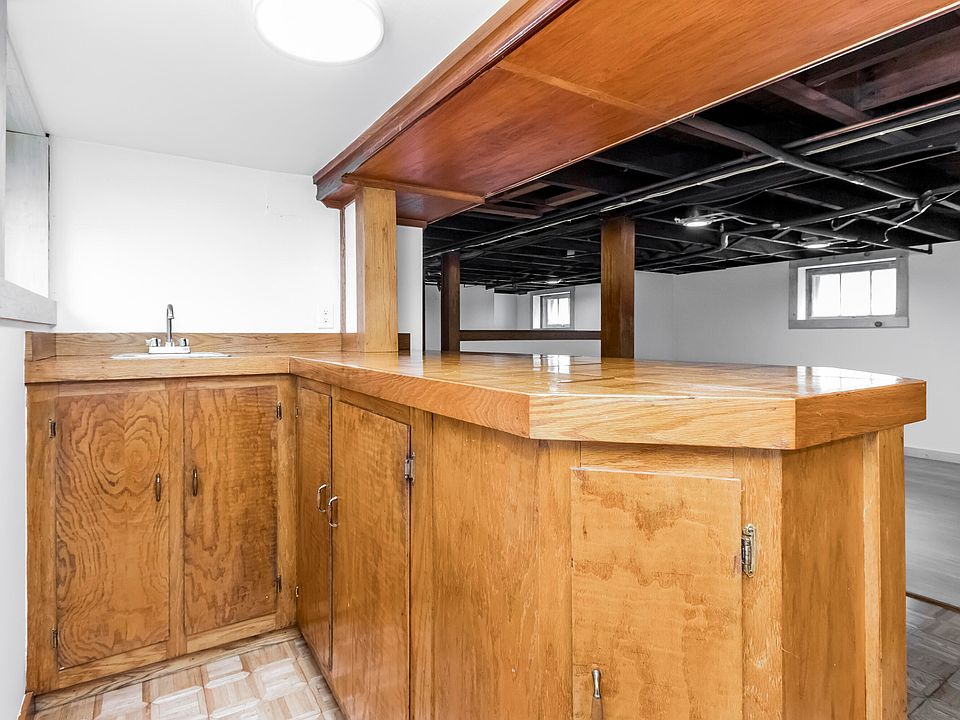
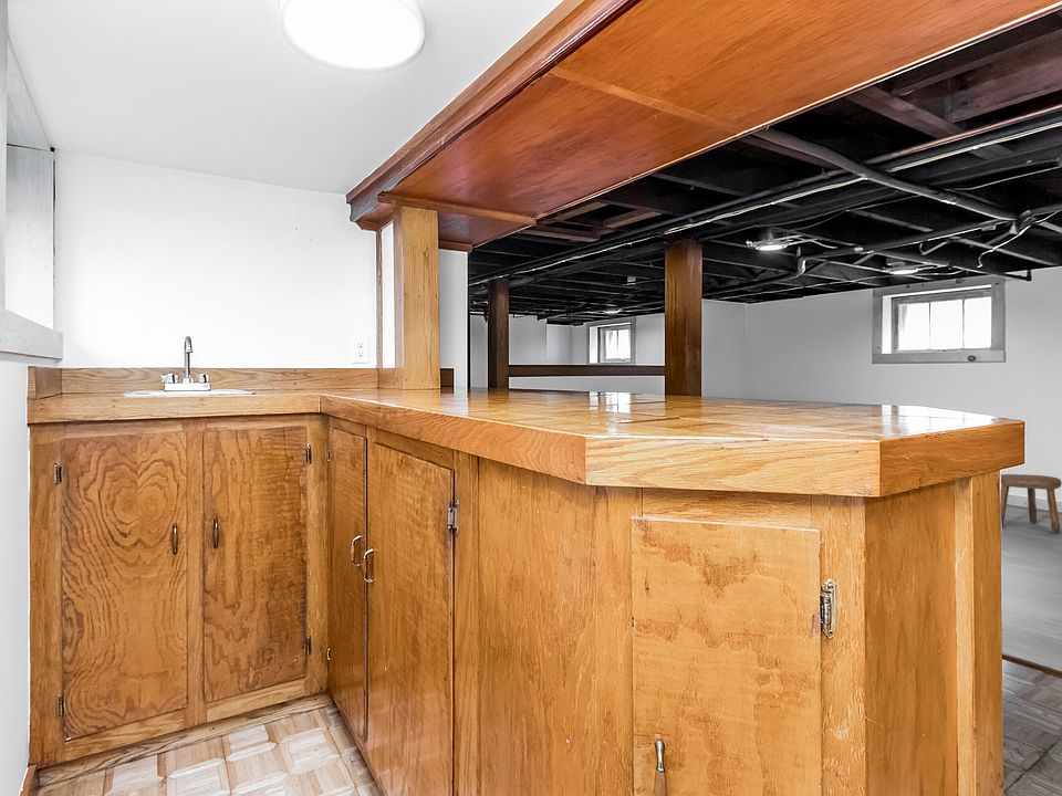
+ stool (1030, 502)
